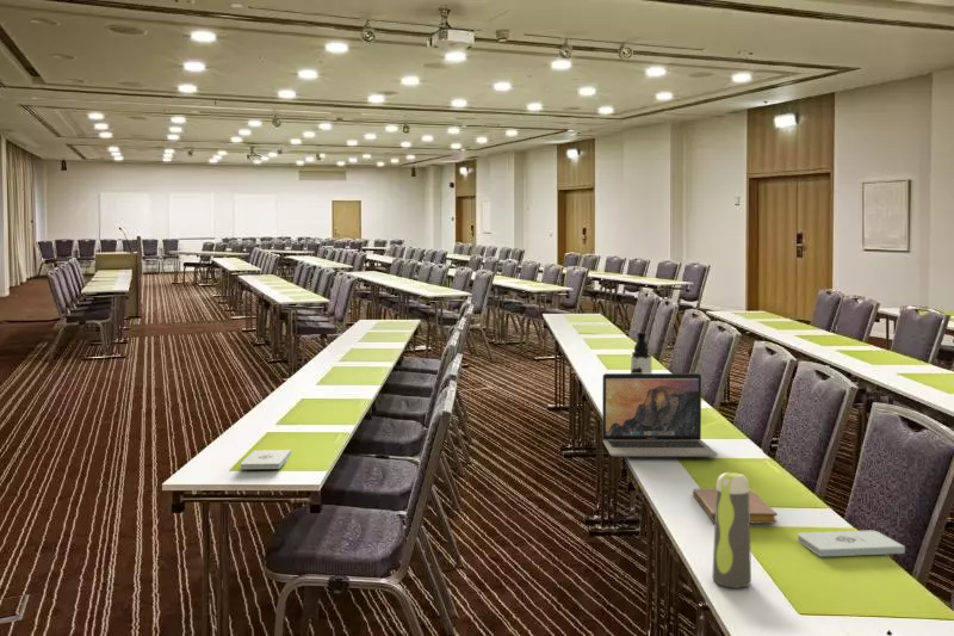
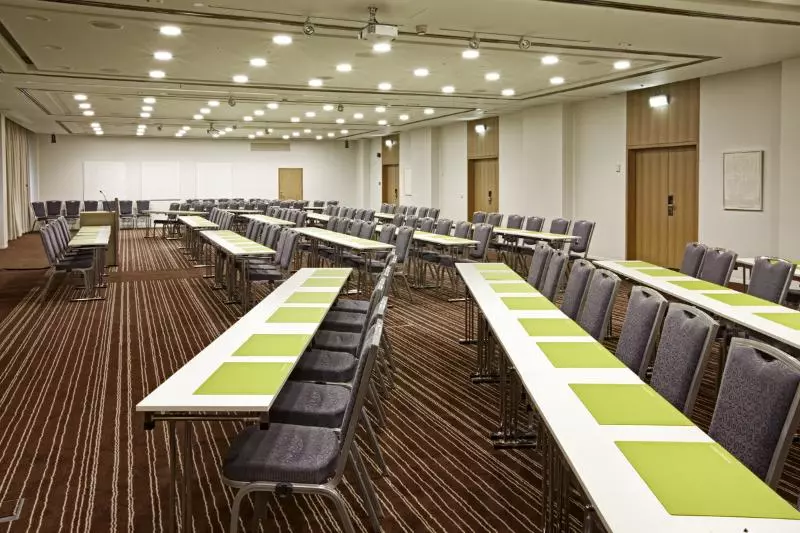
- laptop (657, 413)
- water bottle (732, 527)
- water bottle (640, 363)
- notepad (266, 458)
- notebook (749, 505)
- notepad (848, 543)
